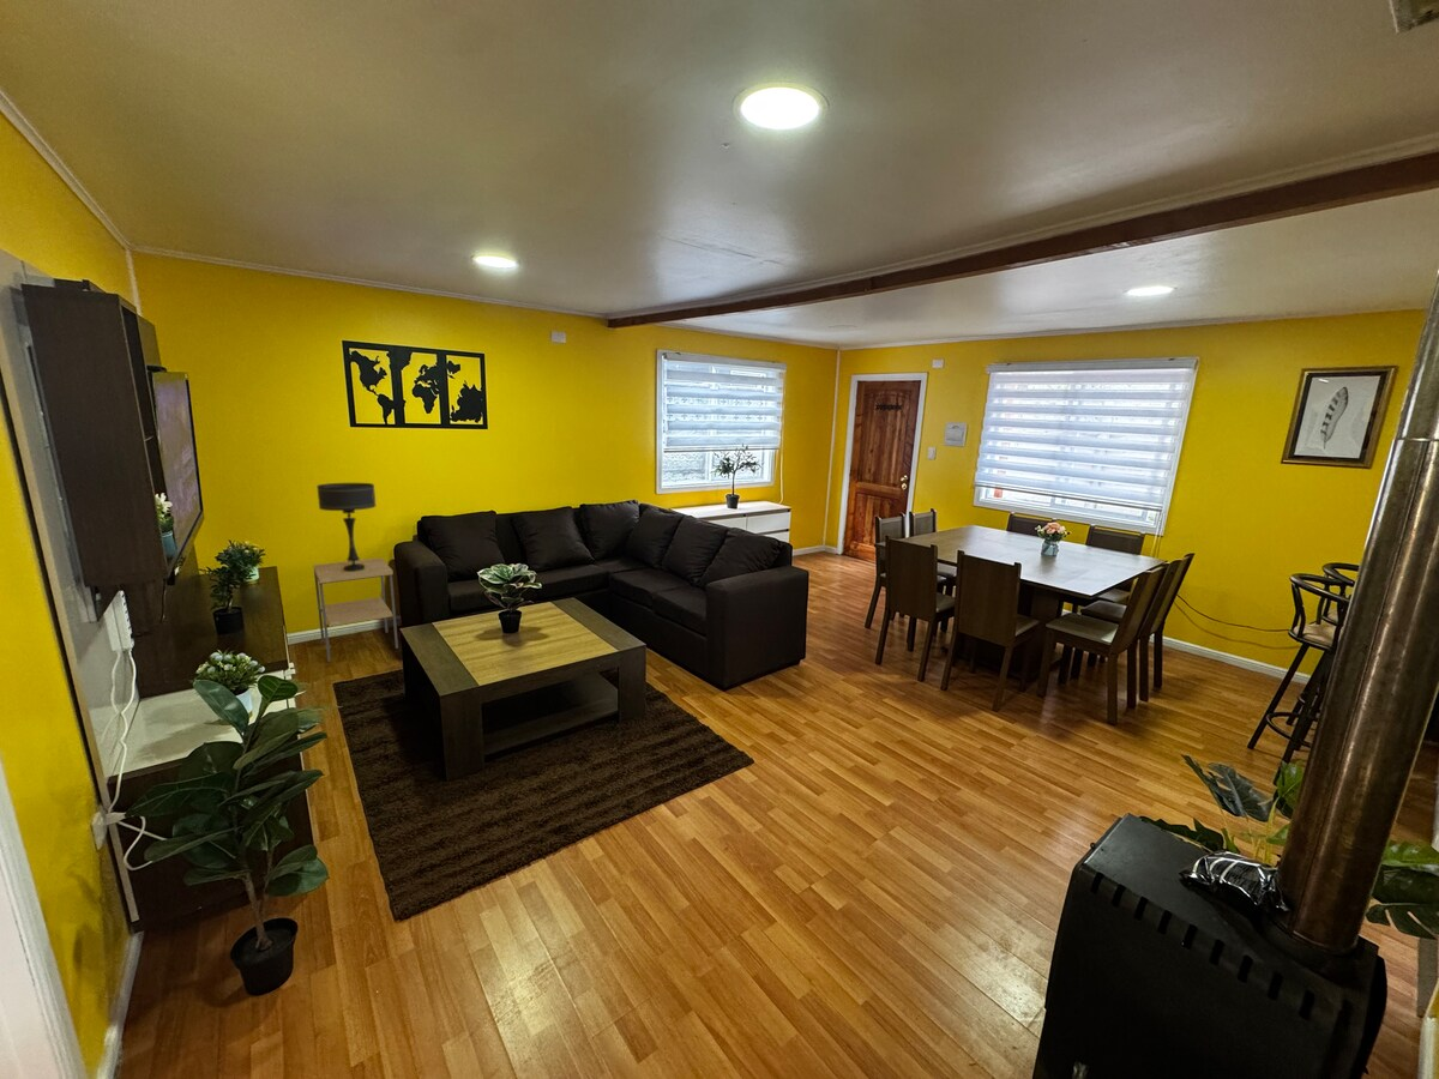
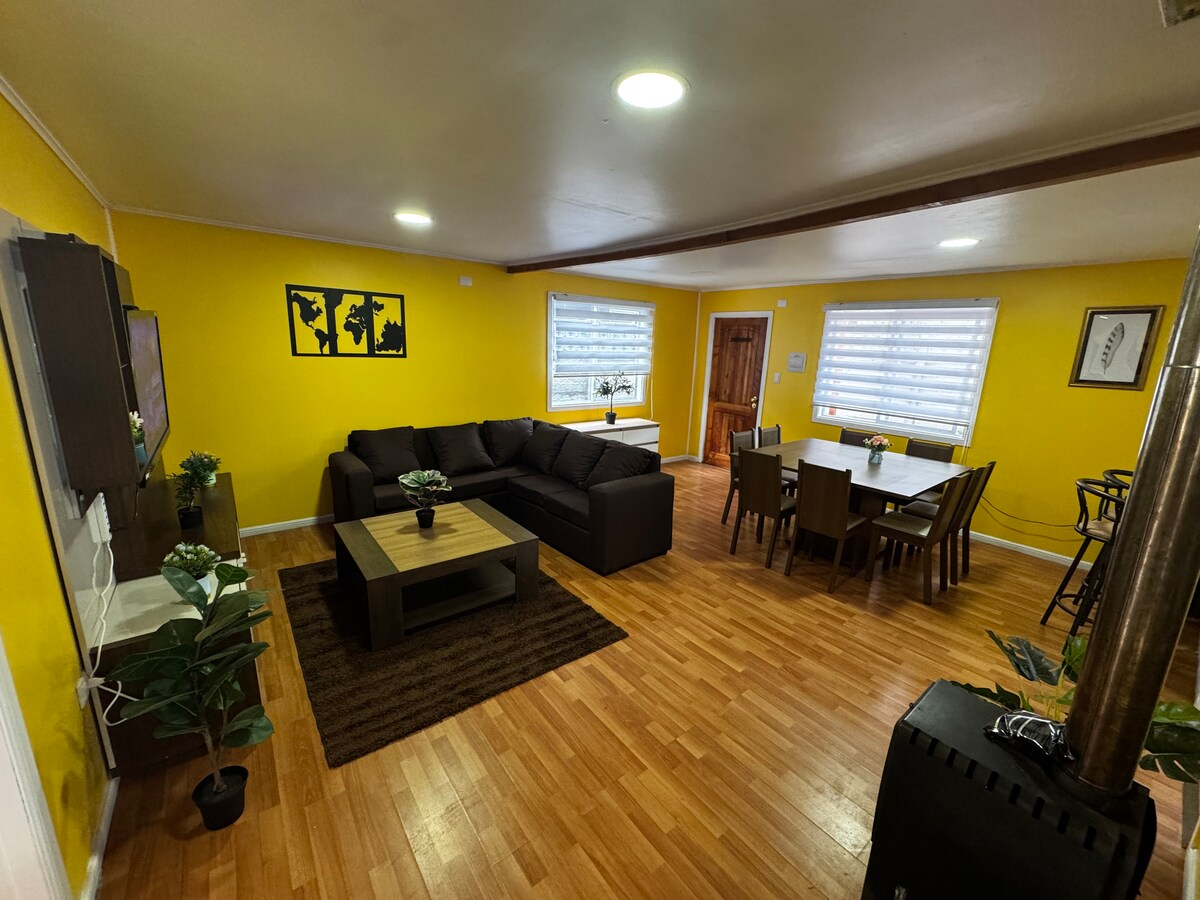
- table lamp (350, 528)
- side table (356, 607)
